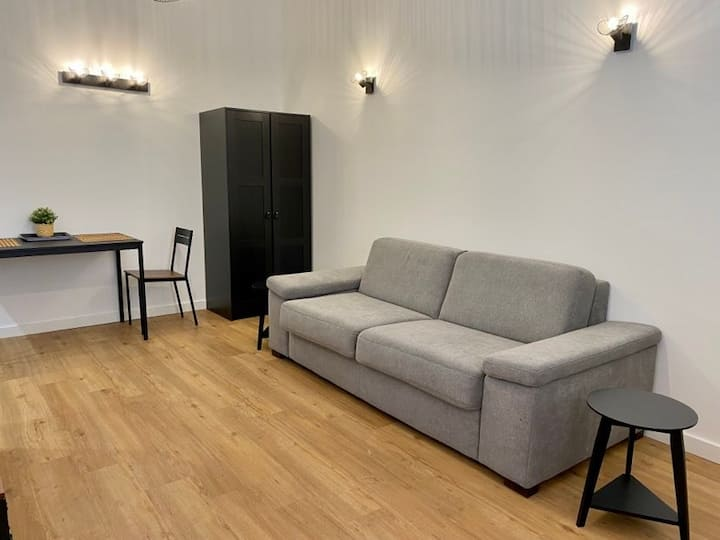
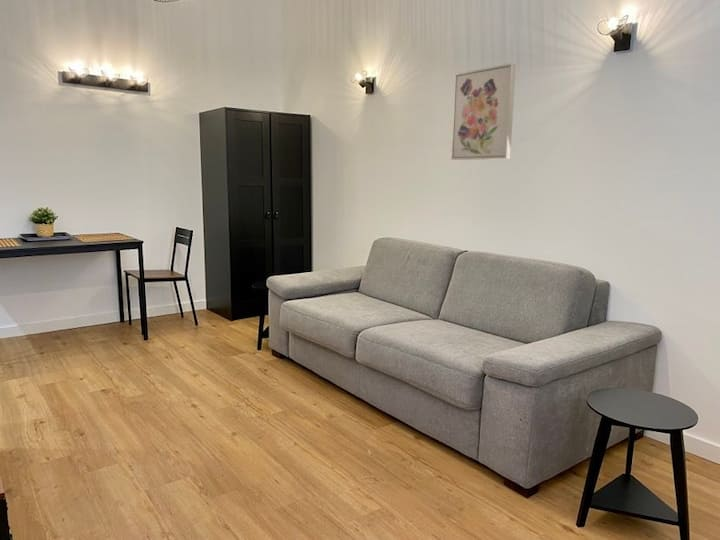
+ wall art (481, 114)
